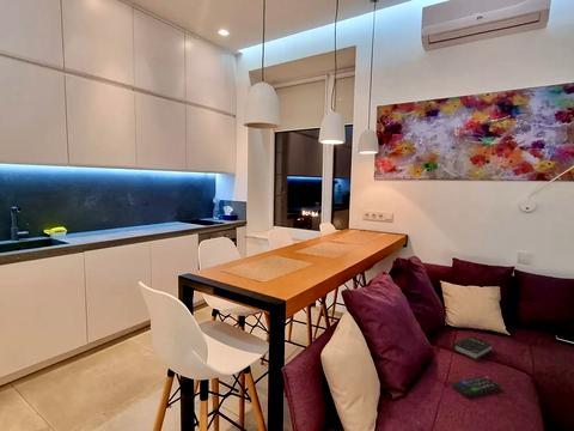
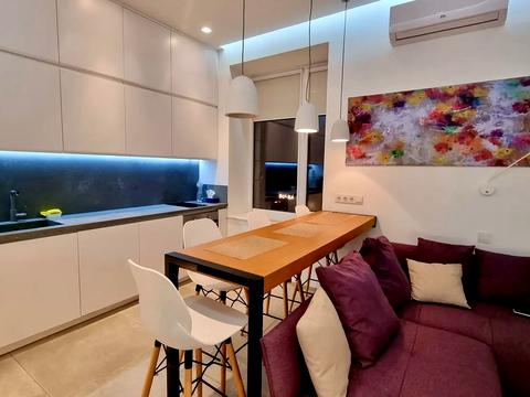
- hardback book (472, 346)
- remote control (476, 386)
